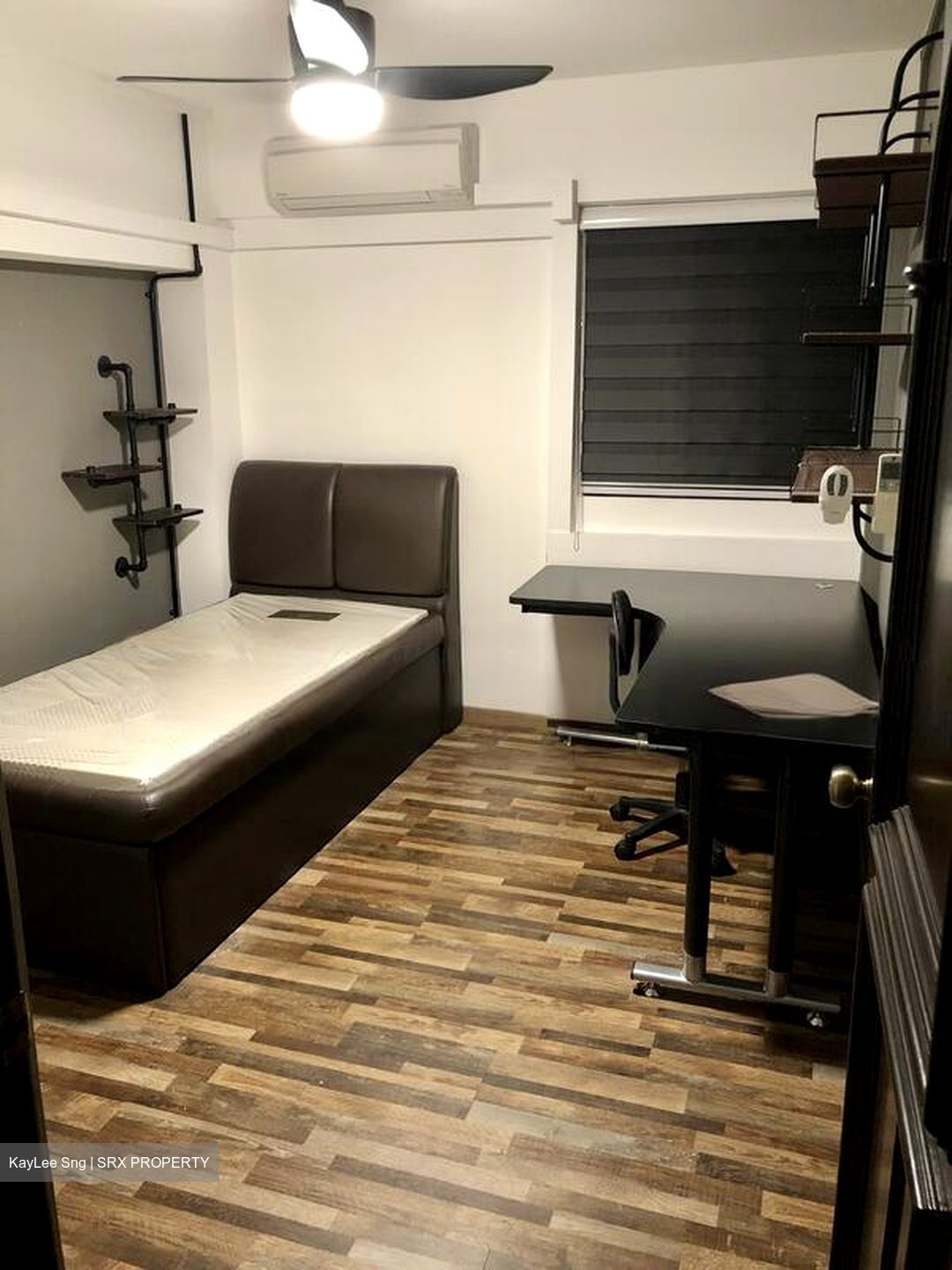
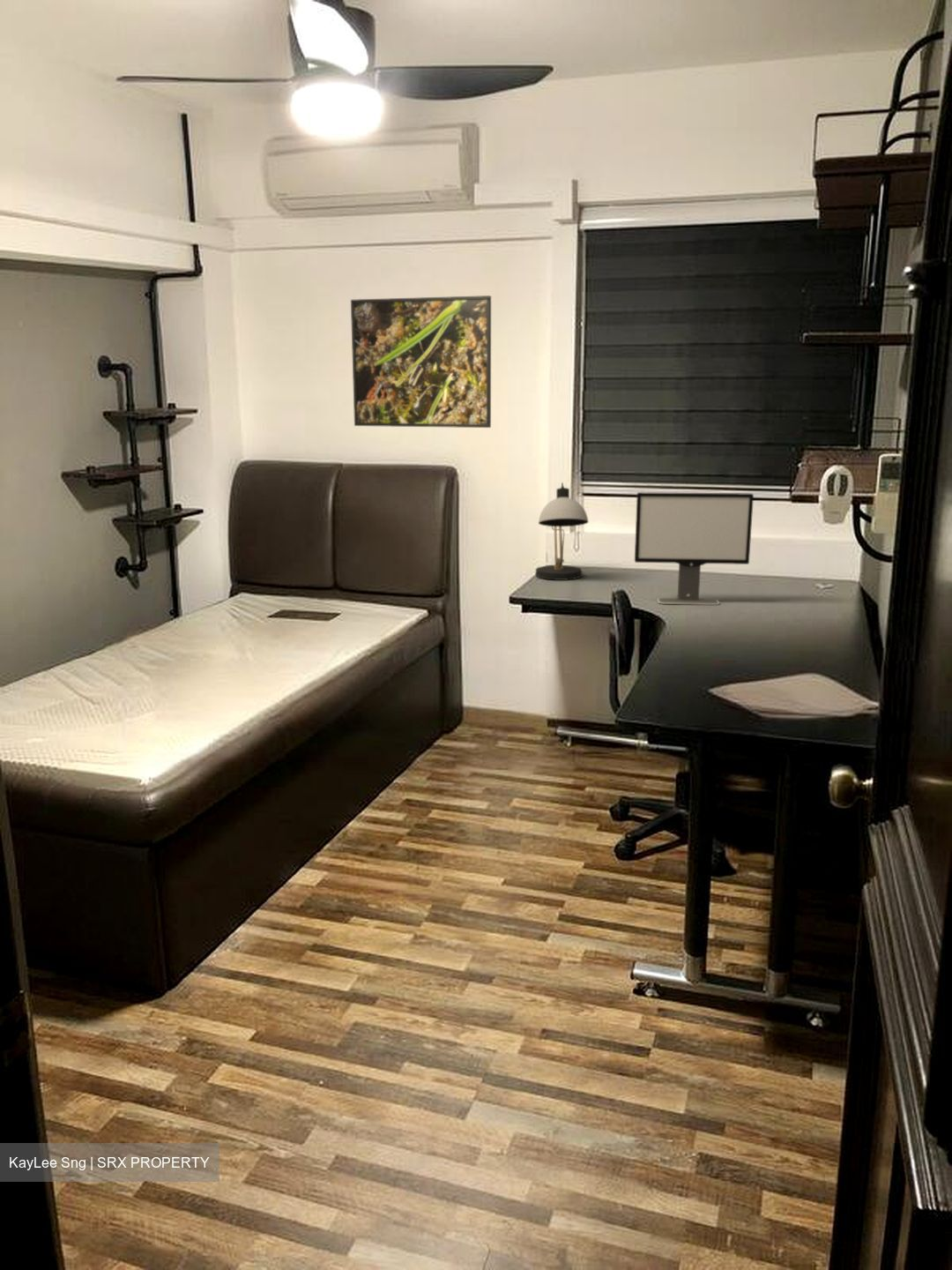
+ computer monitor (691, 548)
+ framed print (420, 362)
+ desk lamp (560, 529)
